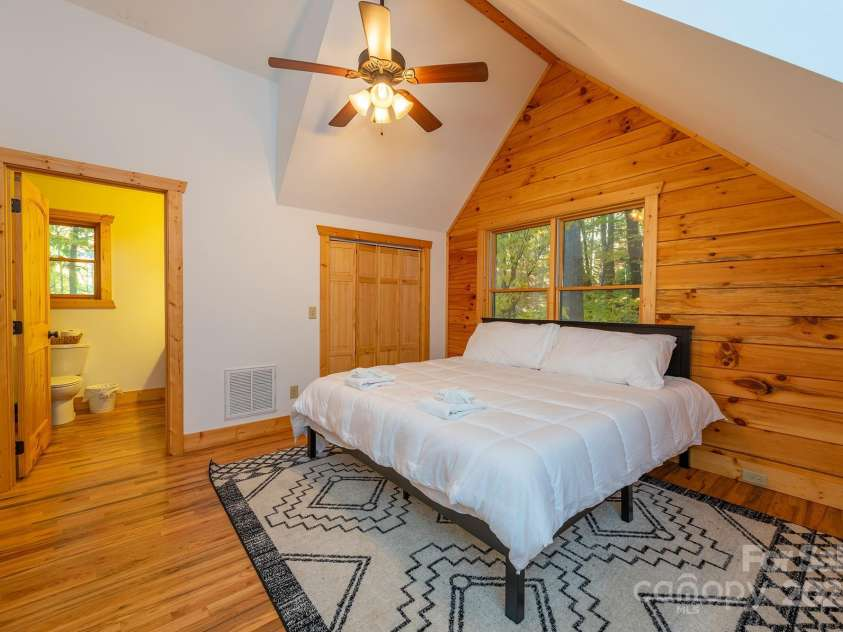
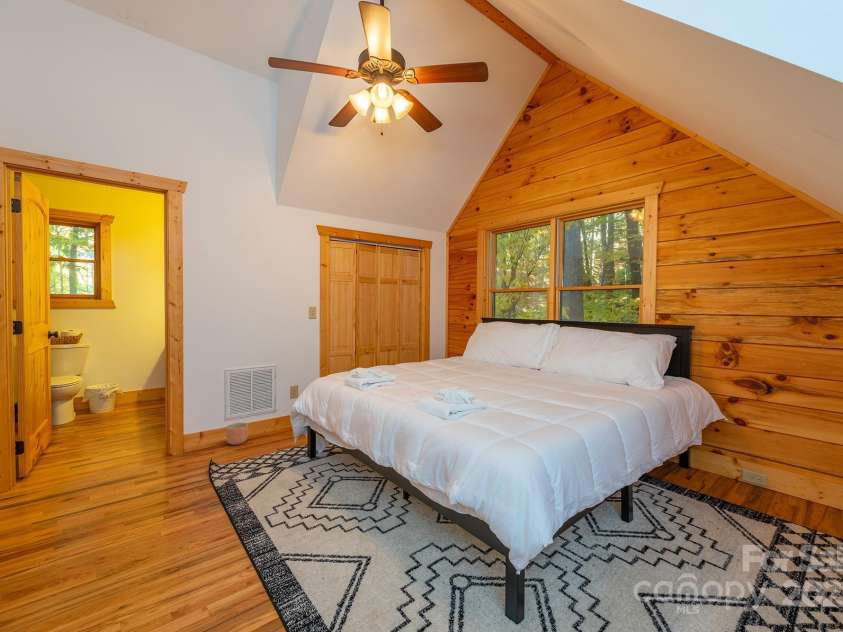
+ planter (237, 434)
